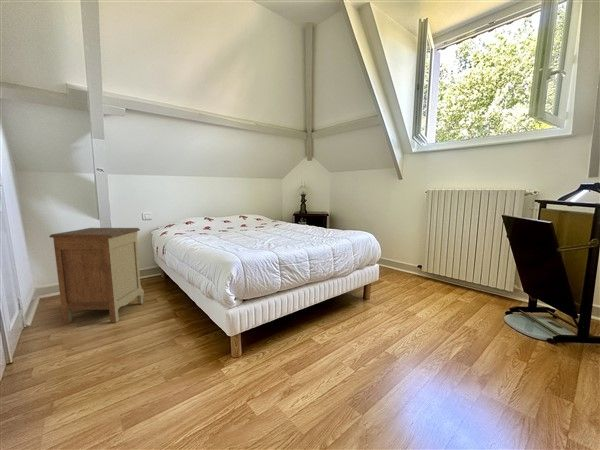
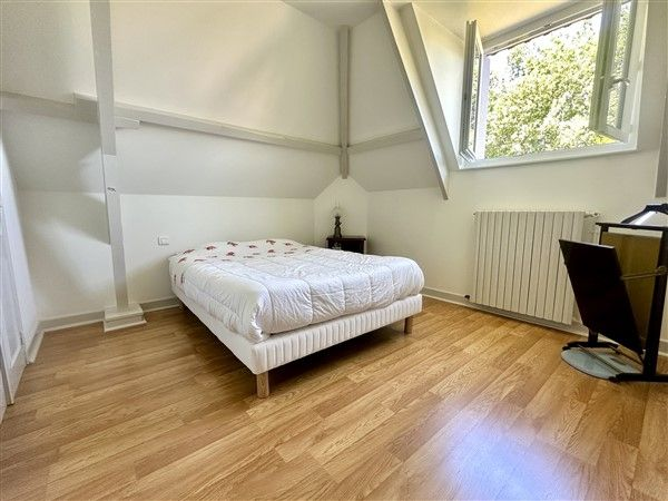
- nightstand (105, 271)
